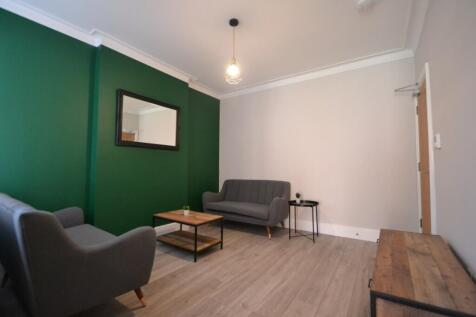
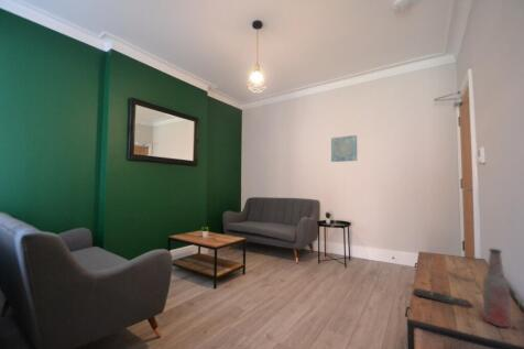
+ remote control (440, 297)
+ wall art (343, 149)
+ bottle (495, 285)
